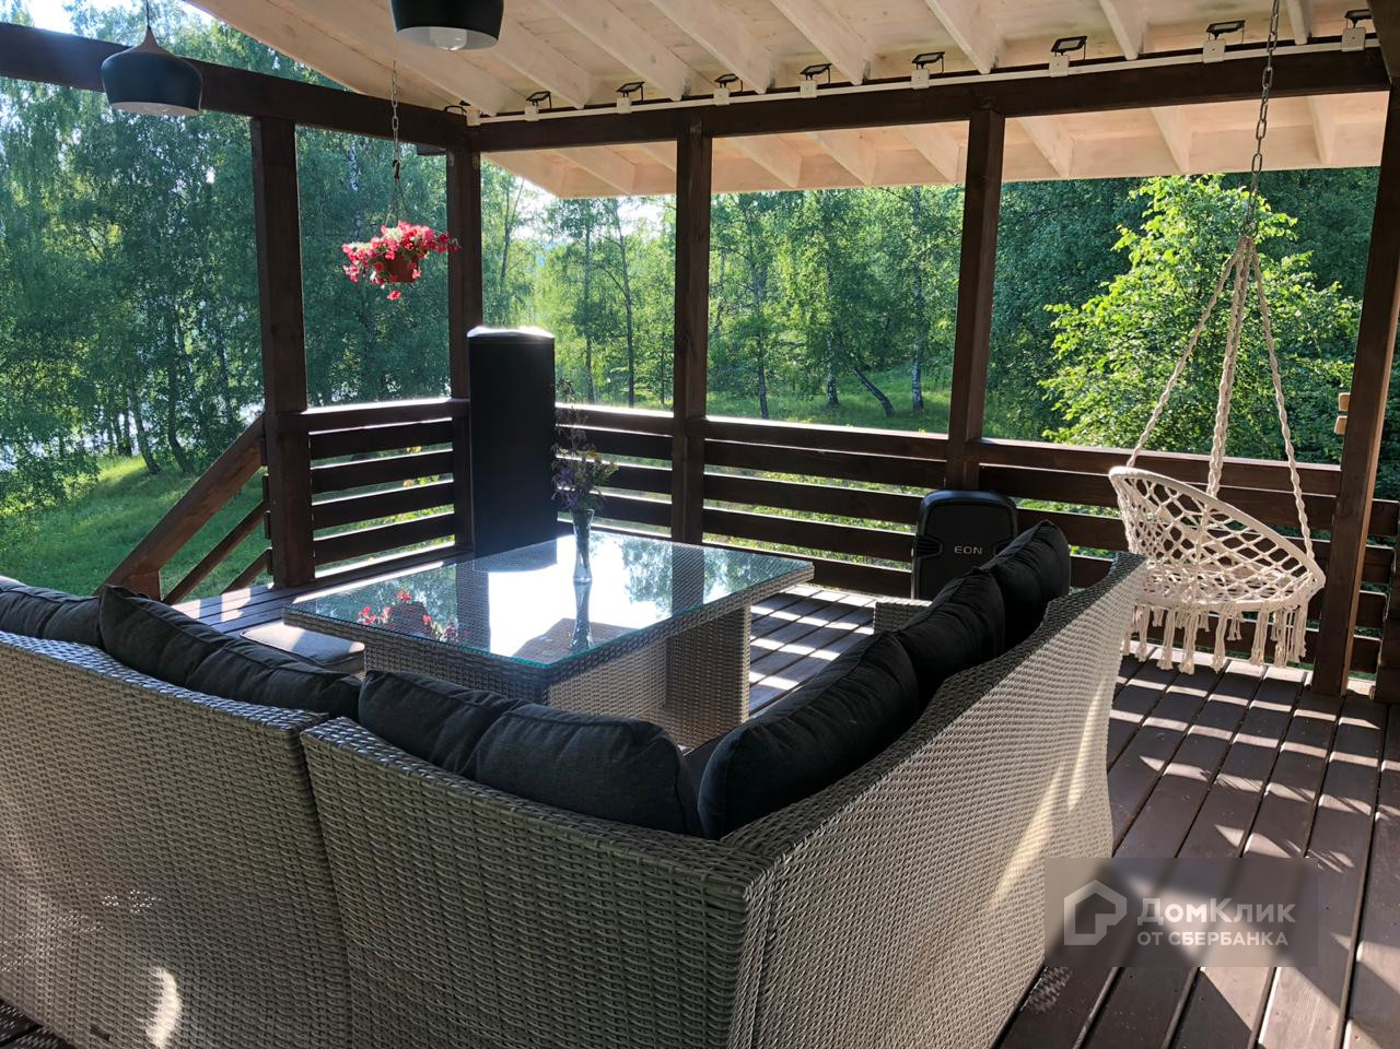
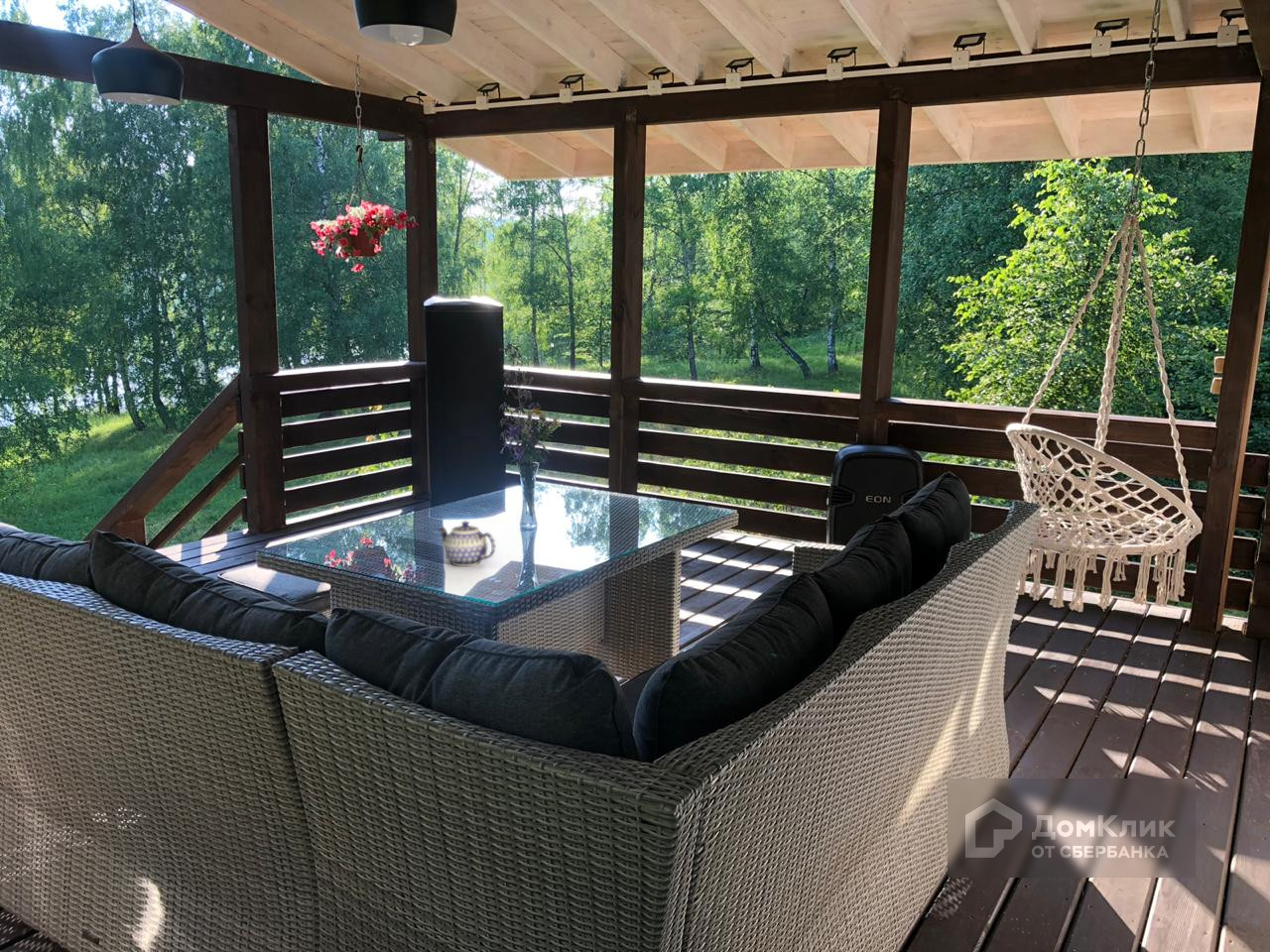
+ teapot (465, 541)
